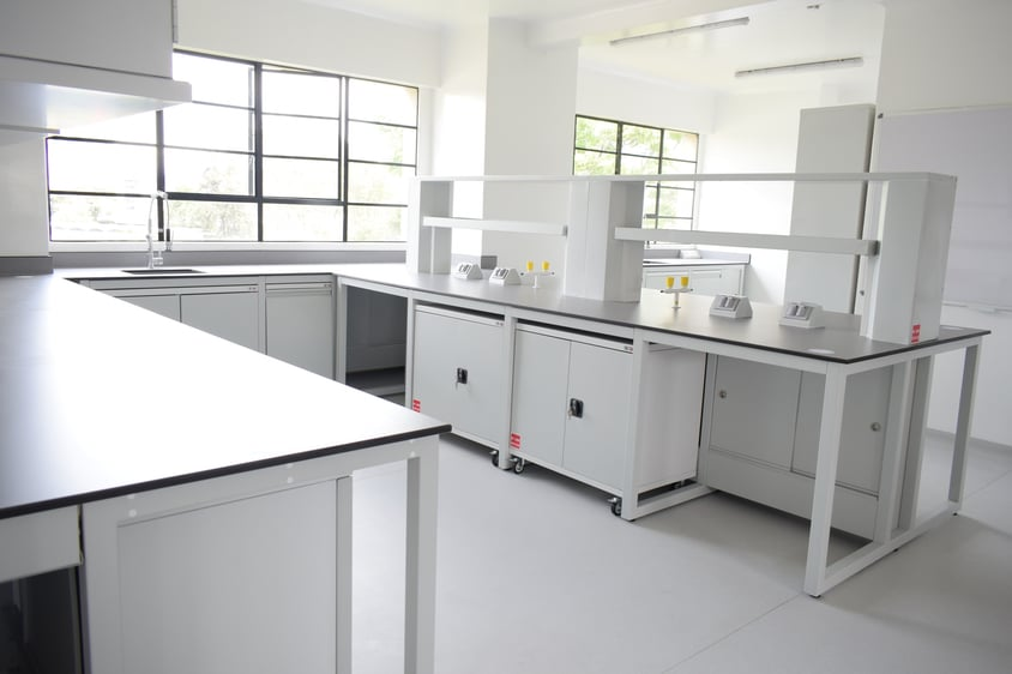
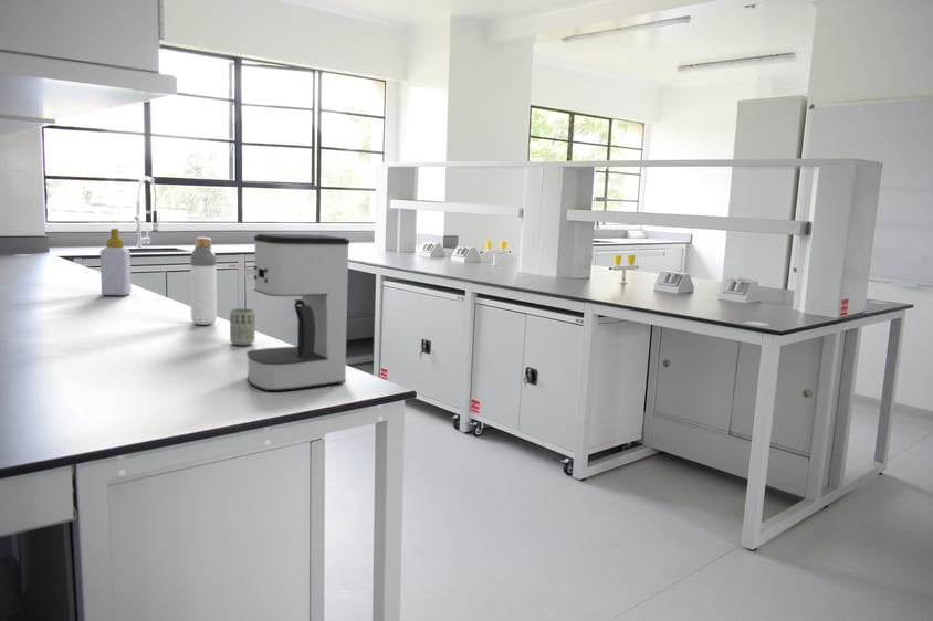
+ bottle (203, 281)
+ coffee maker (296, 309)
+ soap bottle (115, 261)
+ cup (242, 326)
